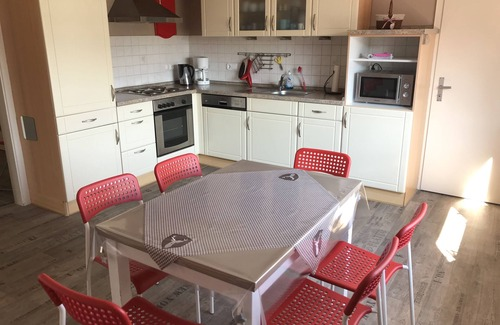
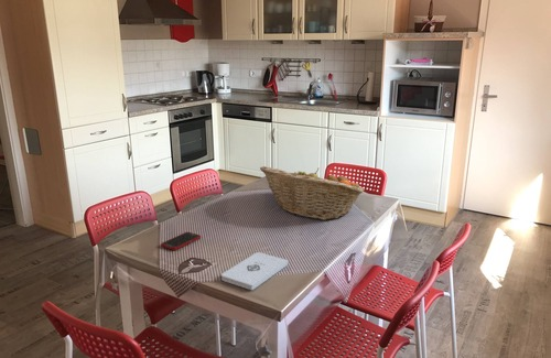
+ fruit basket (310, 186)
+ cell phone (181, 240)
+ notepad (255, 269)
